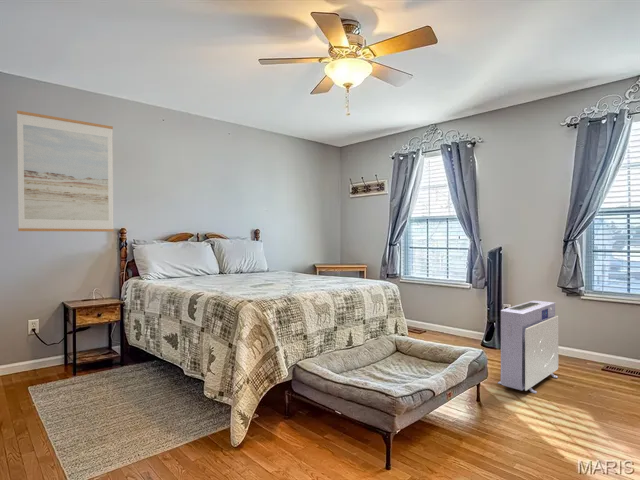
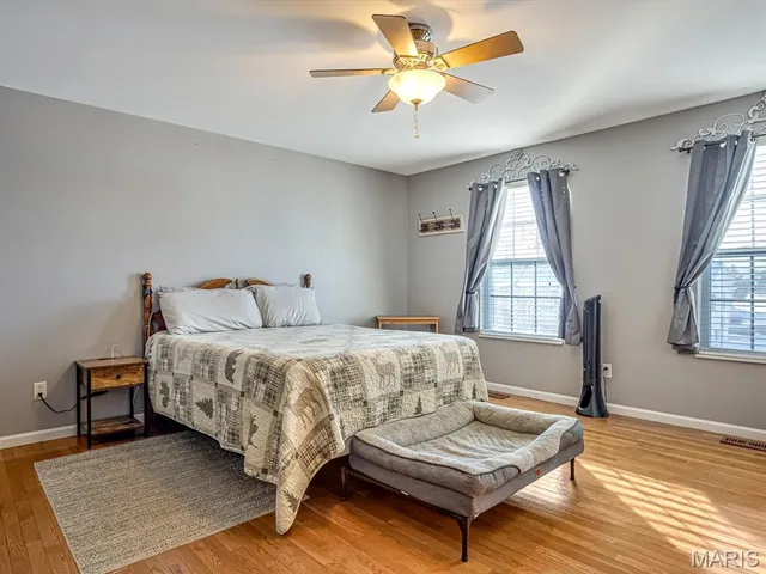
- air purifier (528, 343)
- wall art (68, 175)
